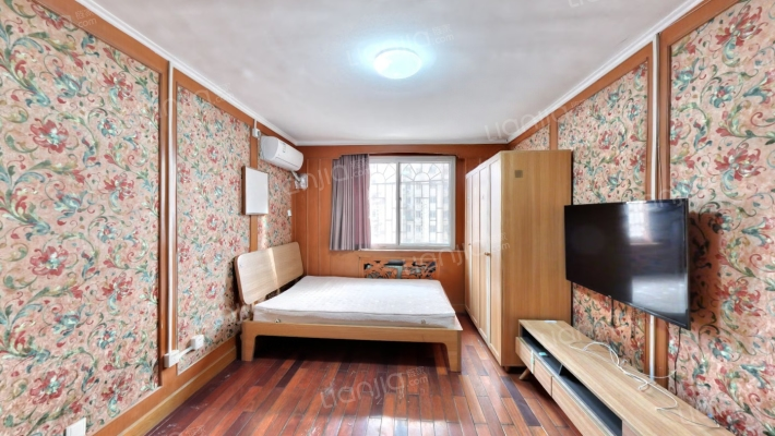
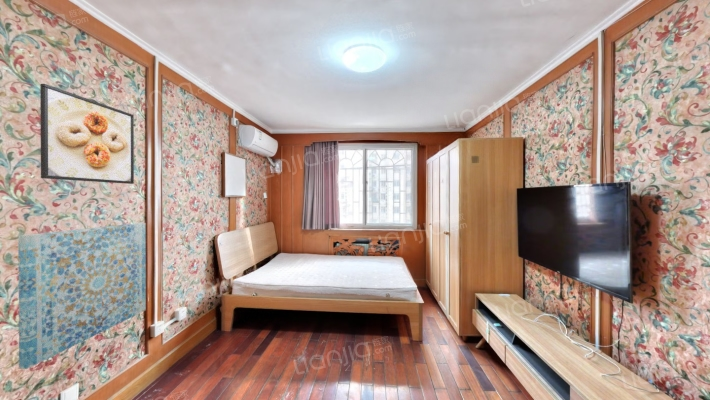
+ wall art (95, 280)
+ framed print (94, 141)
